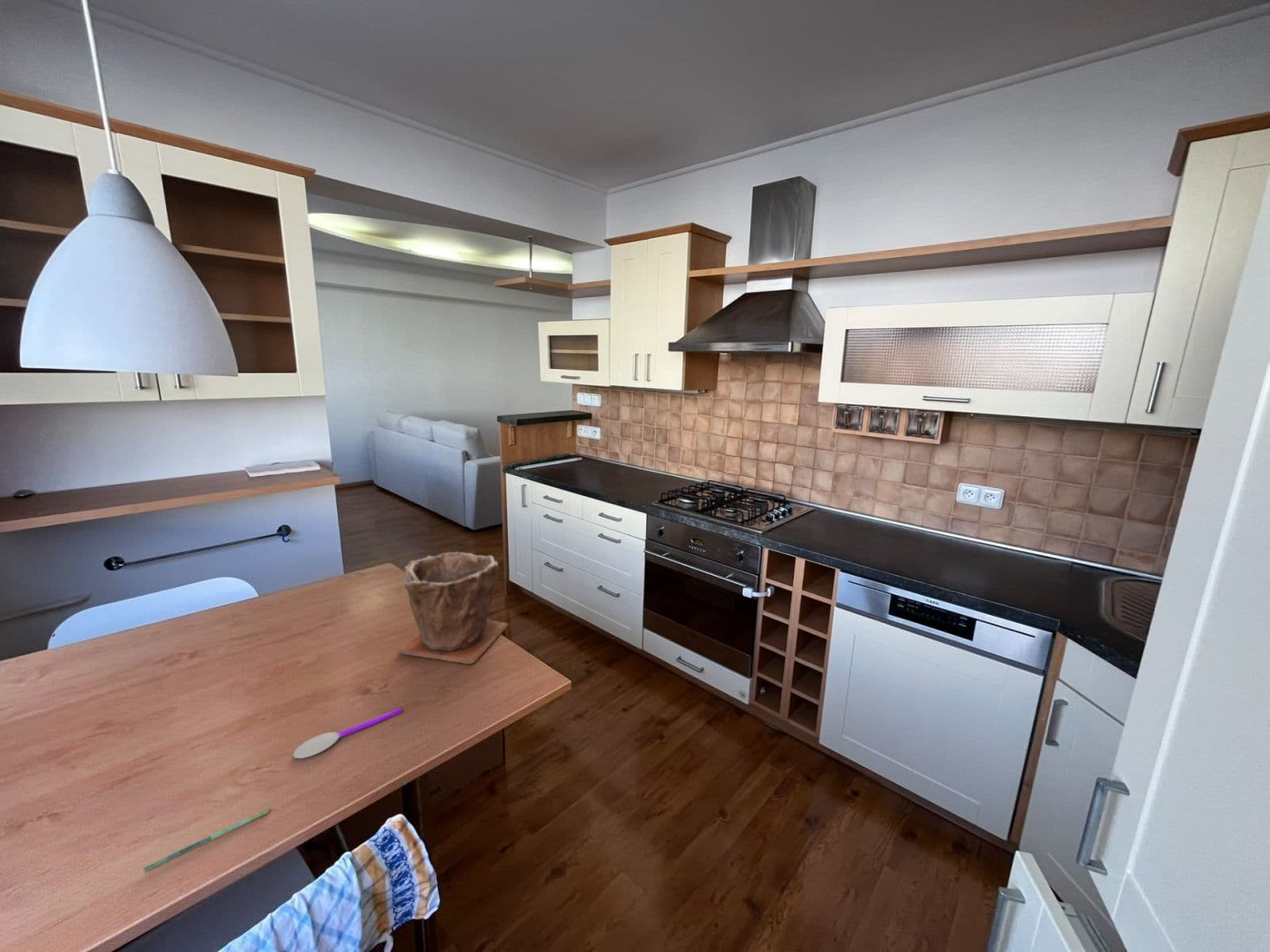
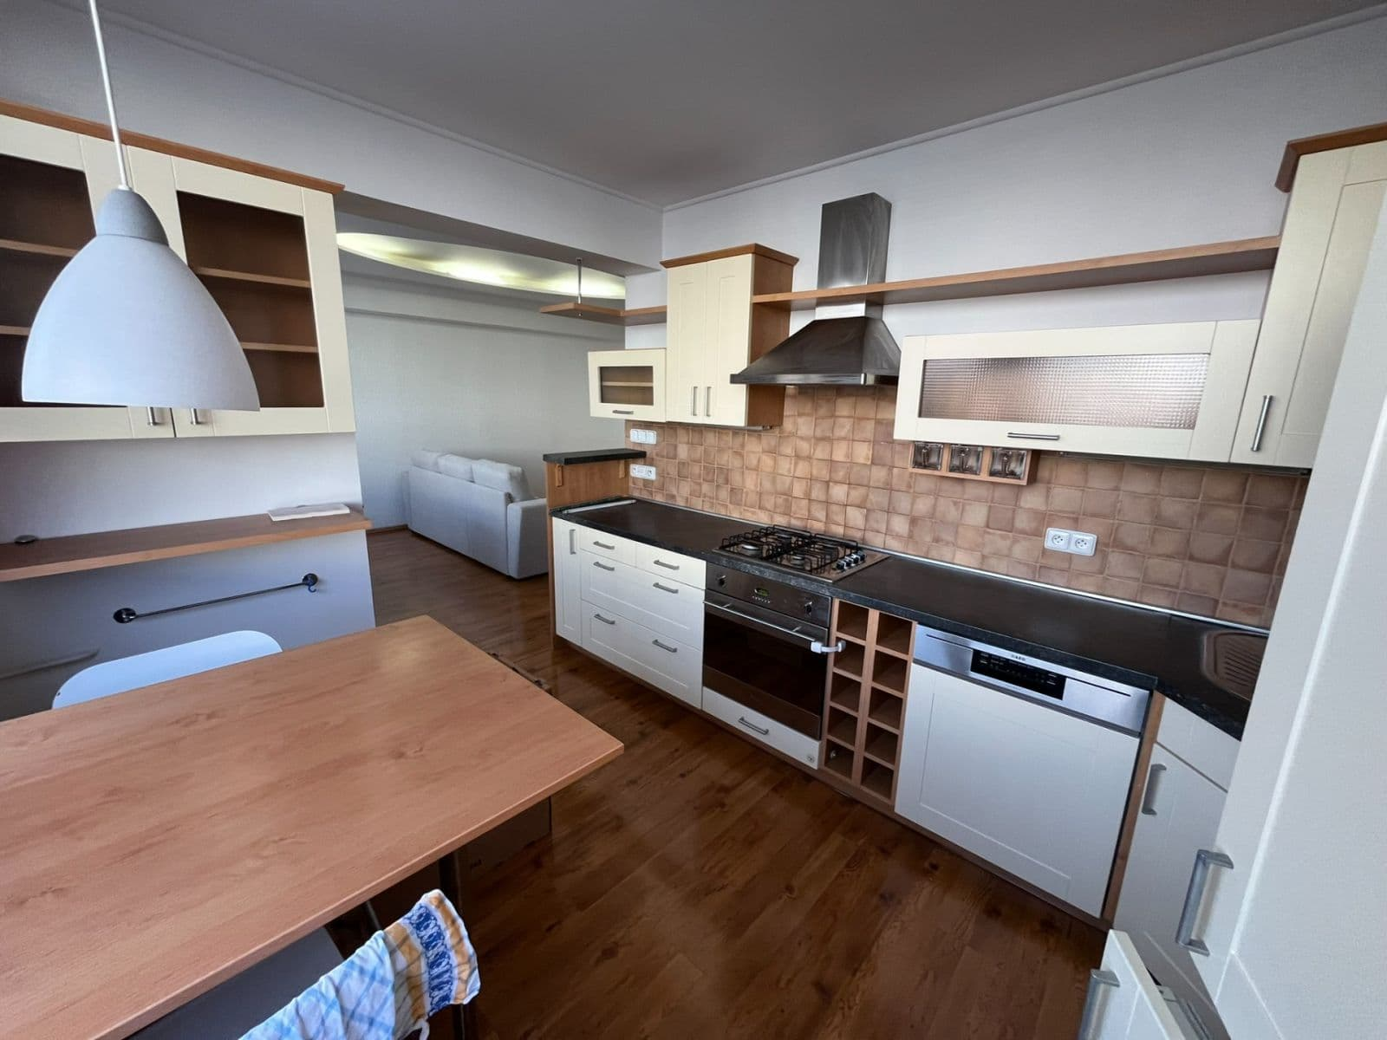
- plant pot (454, 600)
- spoon (351, 729)
- pen (210, 838)
